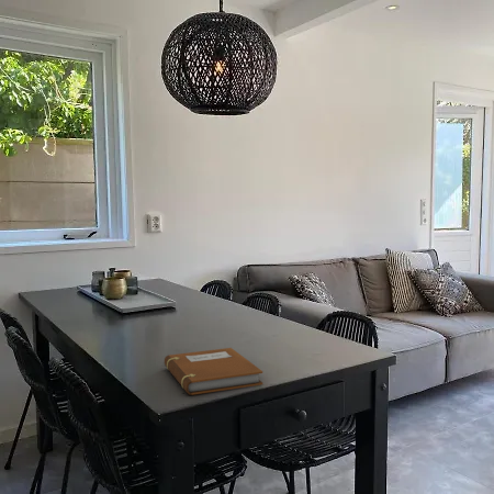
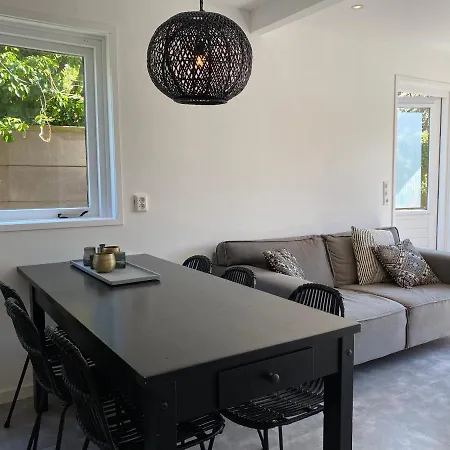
- notebook (210, 368)
